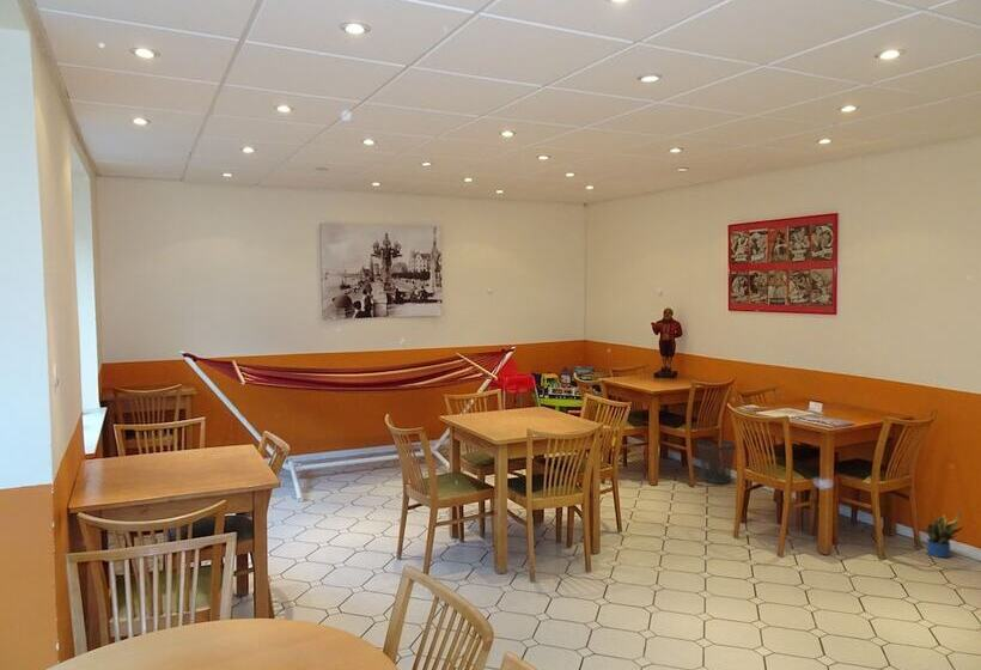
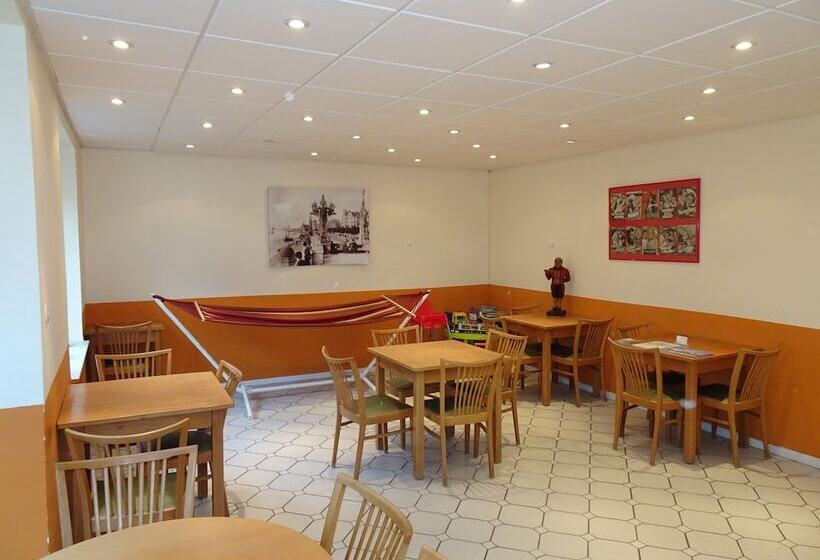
- wastebasket (715, 462)
- potted plant (946, 530)
